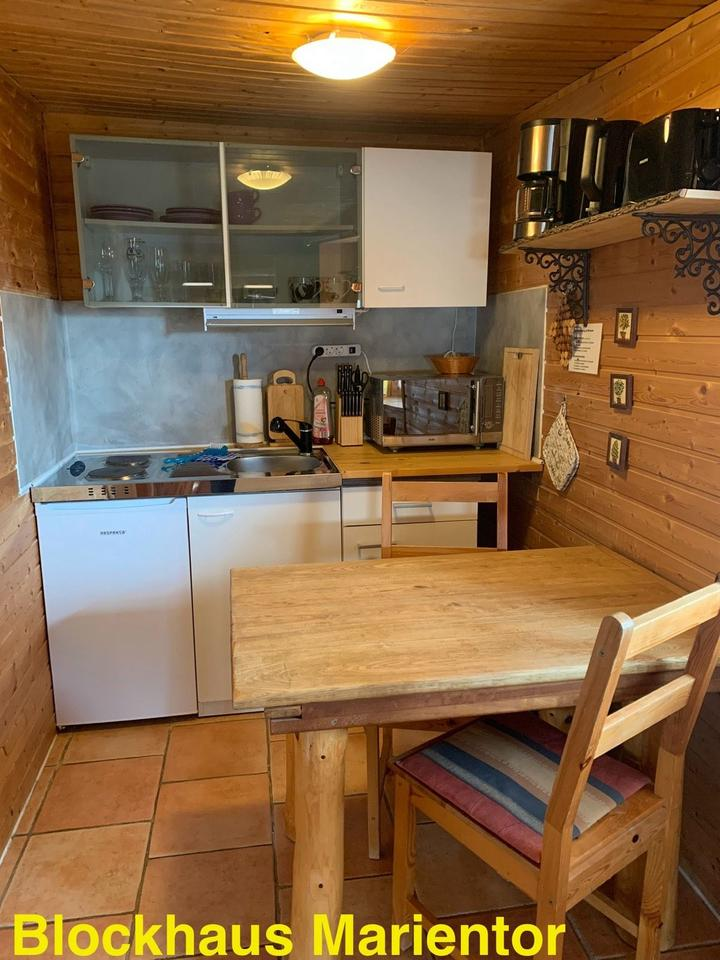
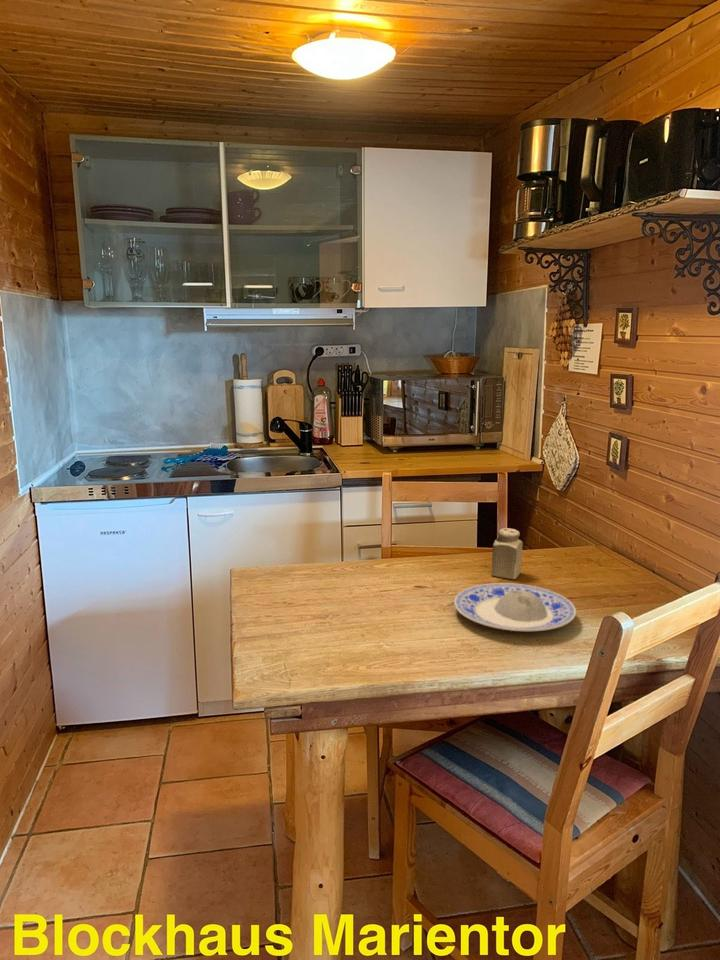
+ plate (514, 604)
+ salt shaker (507, 552)
